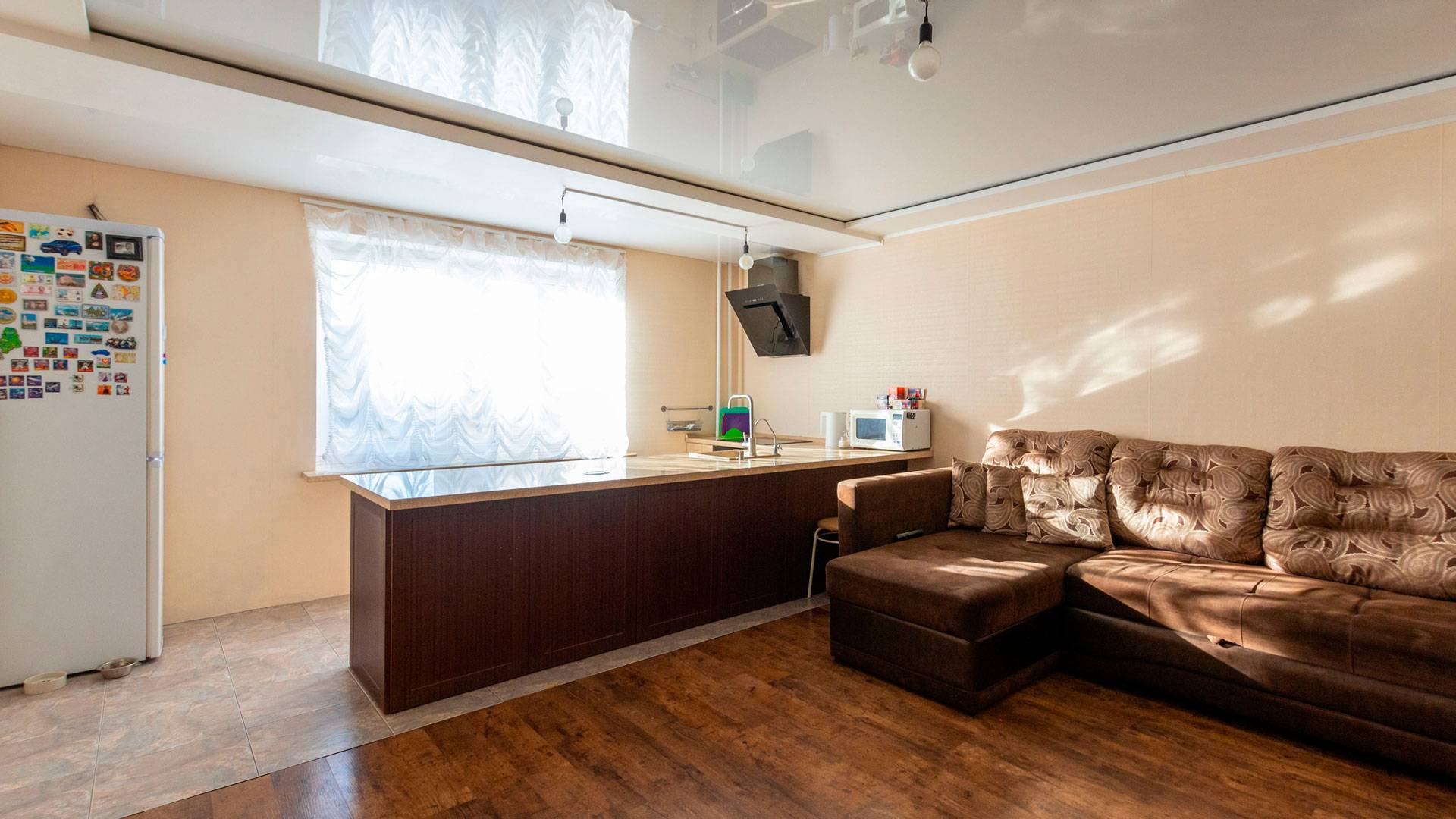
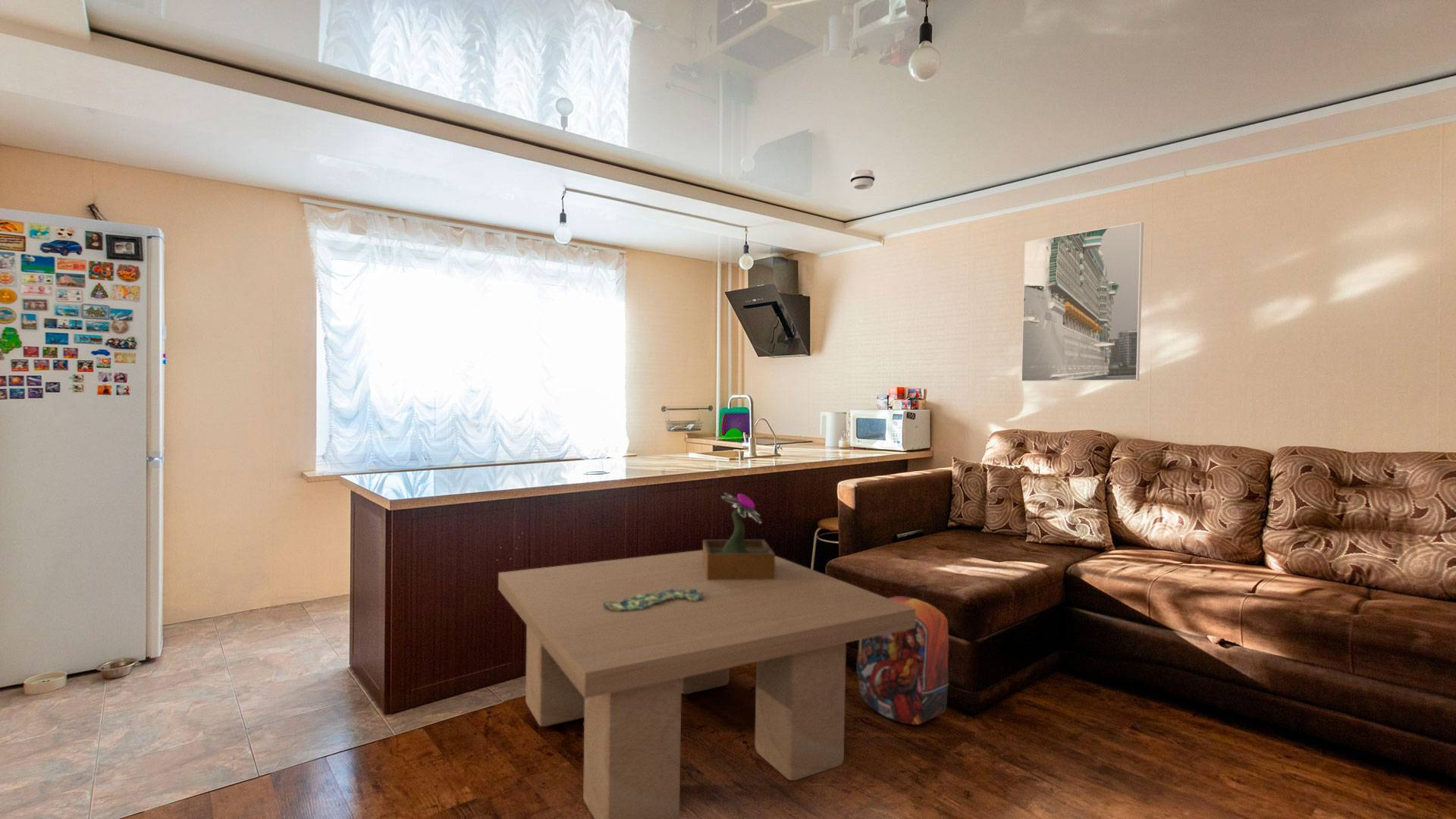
+ decorative bowl (655, 598)
+ potted flower (737, 532)
+ smoke detector (862, 180)
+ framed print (1078, 306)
+ backpack (904, 651)
+ coffee table (689, 659)
